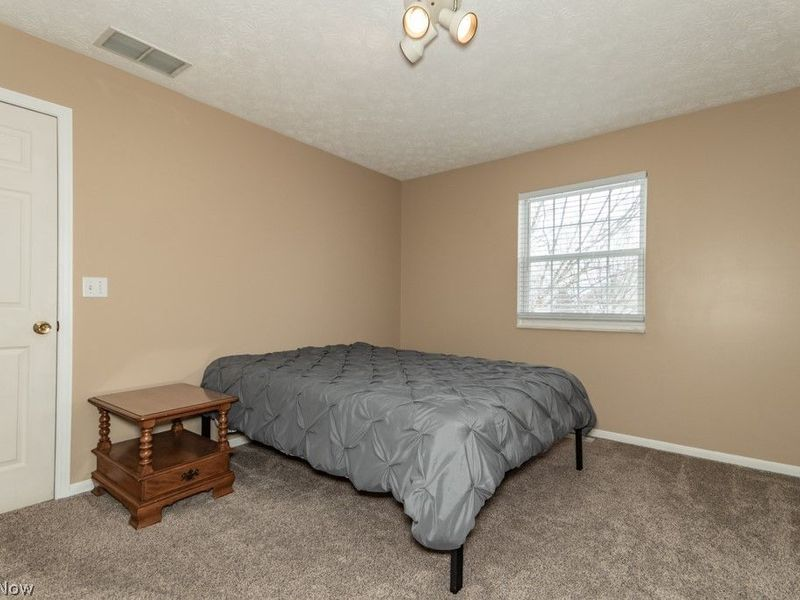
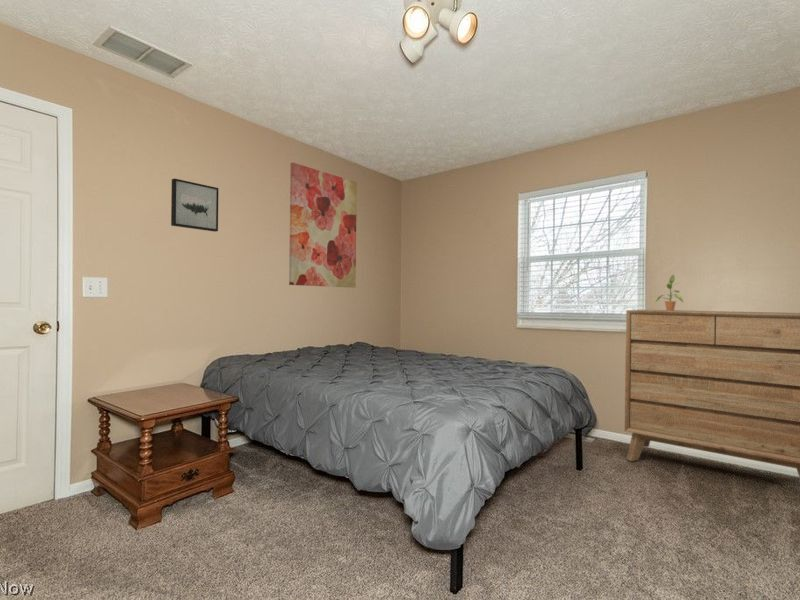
+ dresser (717, 390)
+ wall art (325, 229)
+ potted plant (670, 292)
+ wall art (195, 206)
